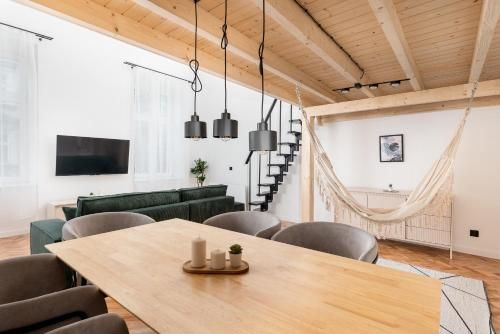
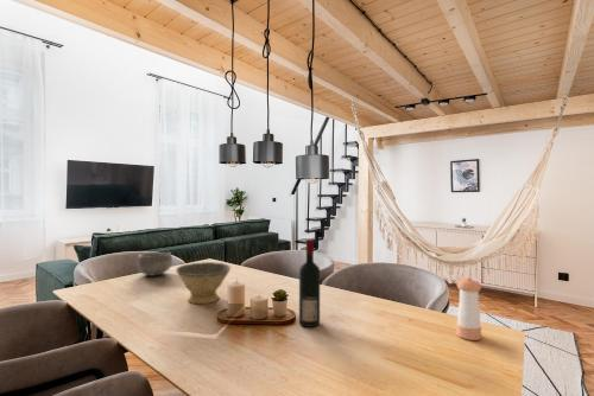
+ pepper shaker (468, 306)
+ alcohol (309, 281)
+ bowl (203, 283)
+ bowl (154, 263)
